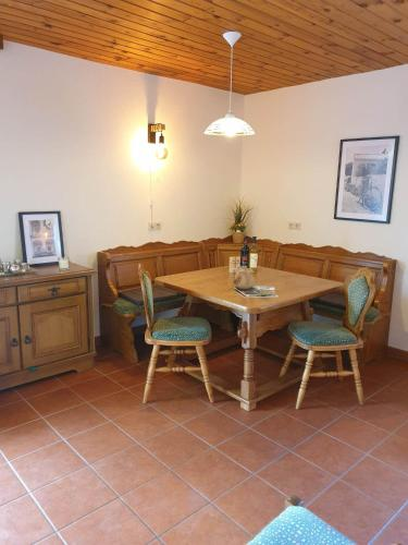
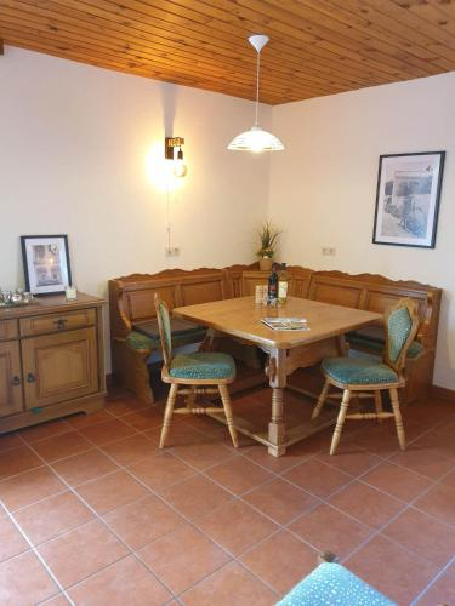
- teapot (244, 276)
